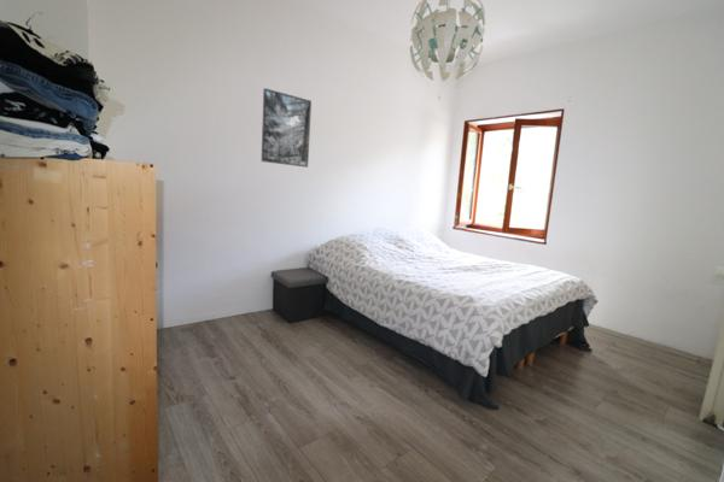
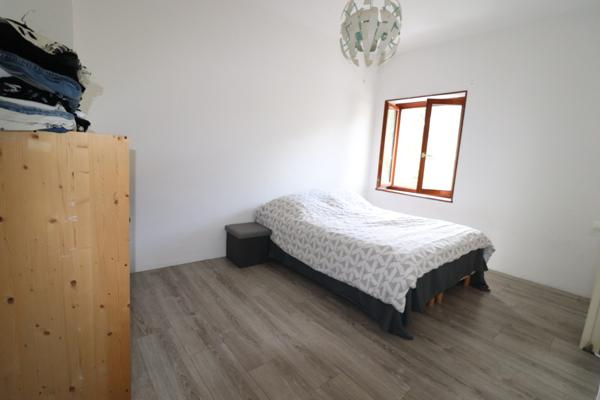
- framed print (286, 130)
